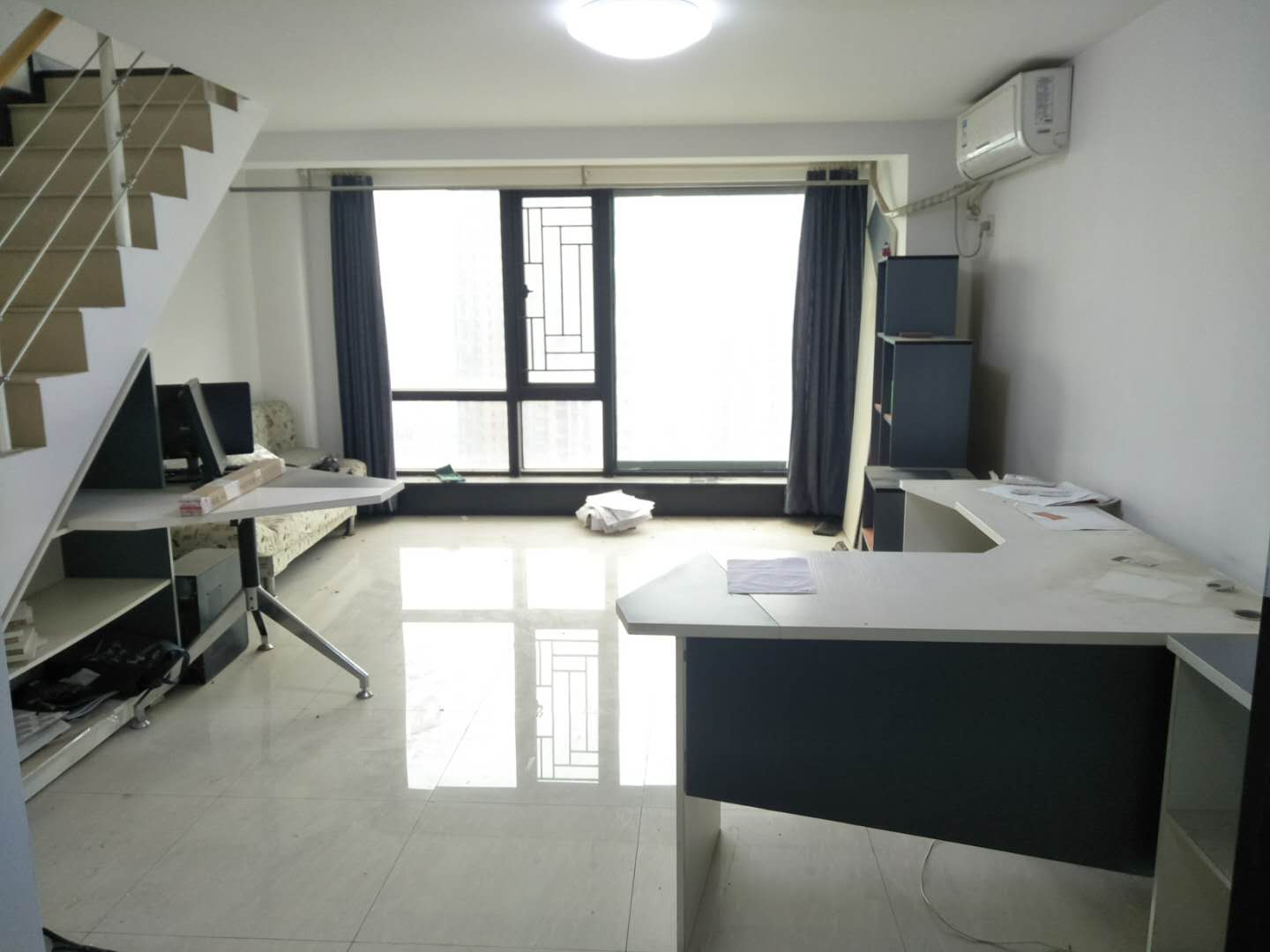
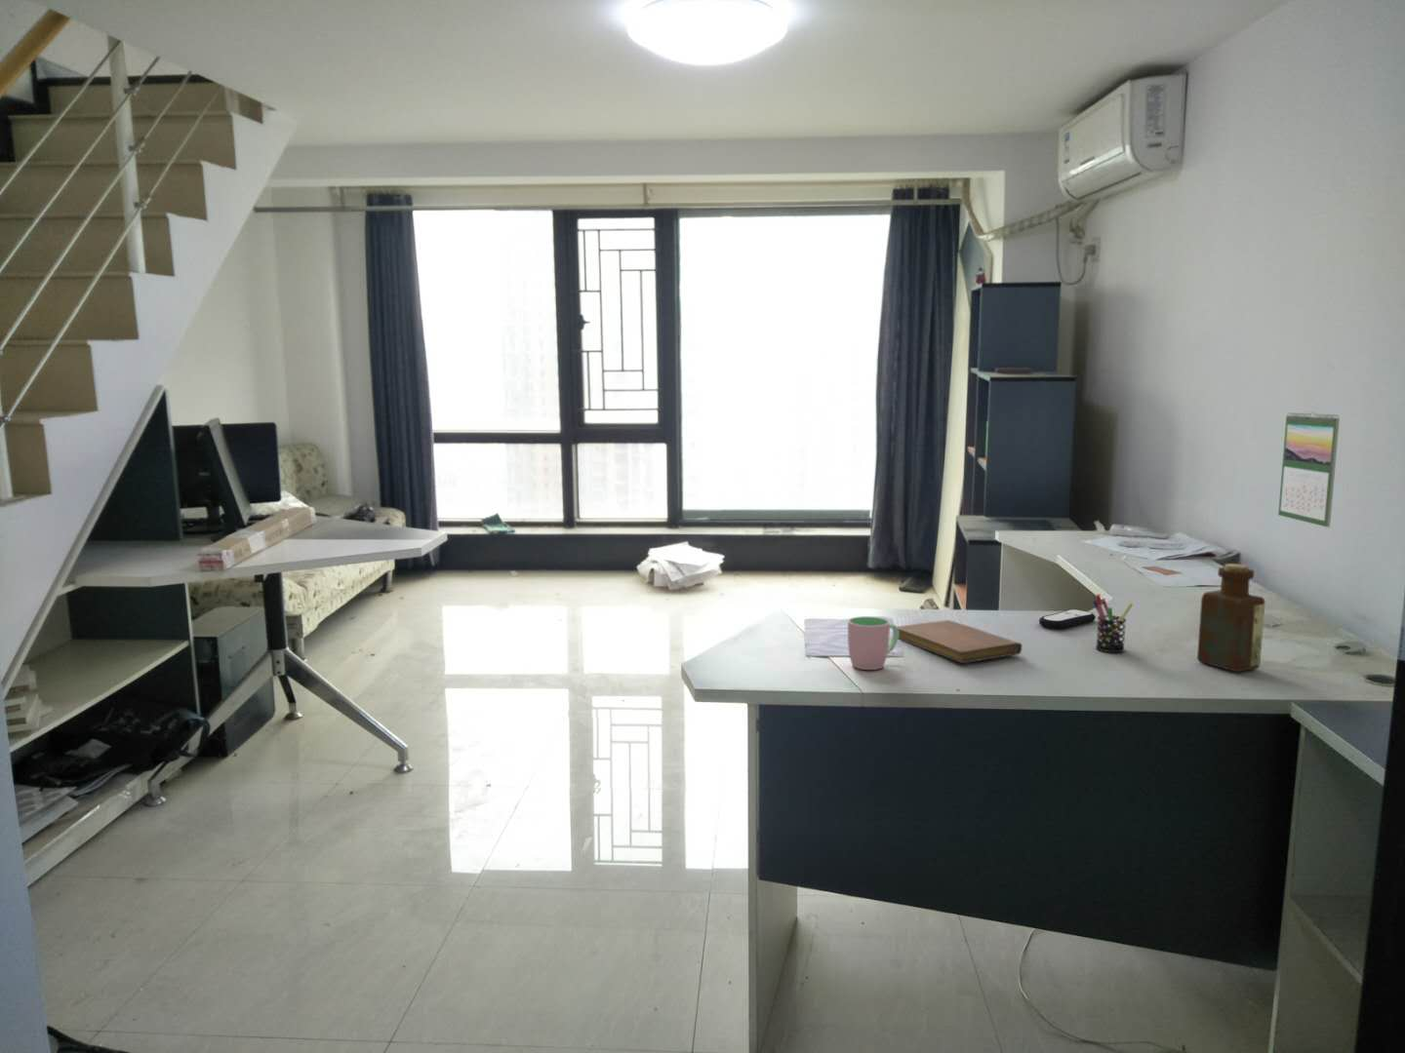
+ calendar (1308, 466)
+ remote control (1065, 618)
+ cup (874, 643)
+ bottle (1231, 615)
+ pen holder (1110, 622)
+ notebook (955, 639)
